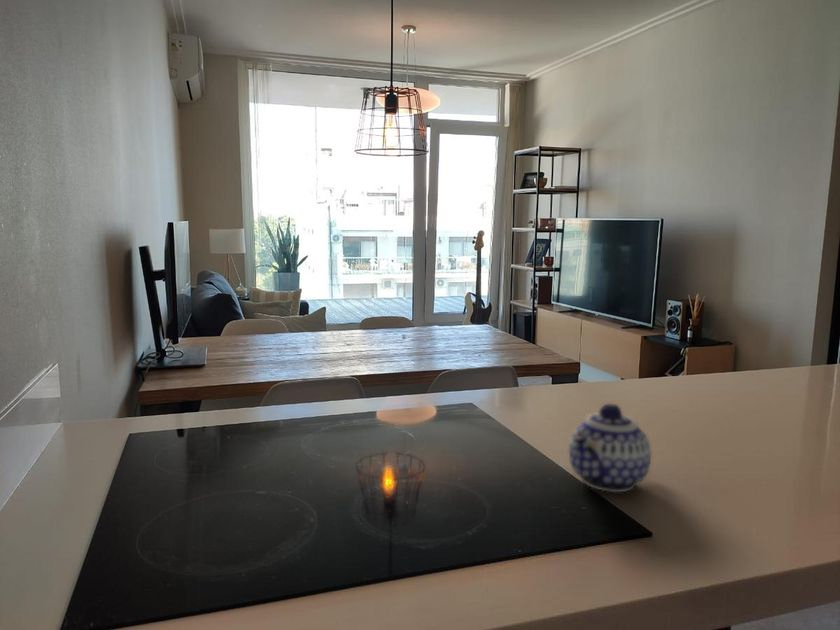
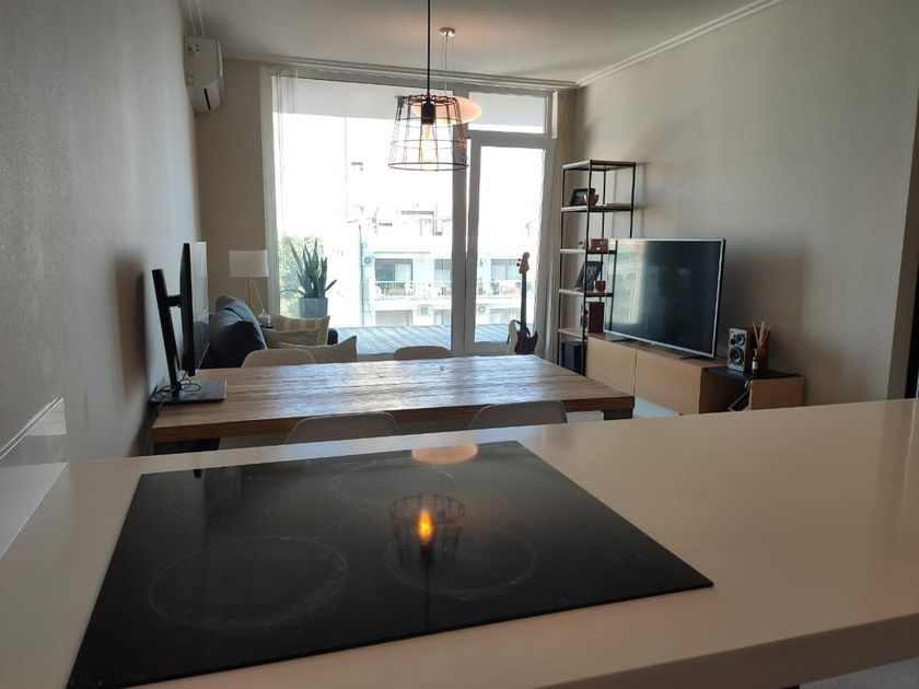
- teapot (609, 443)
